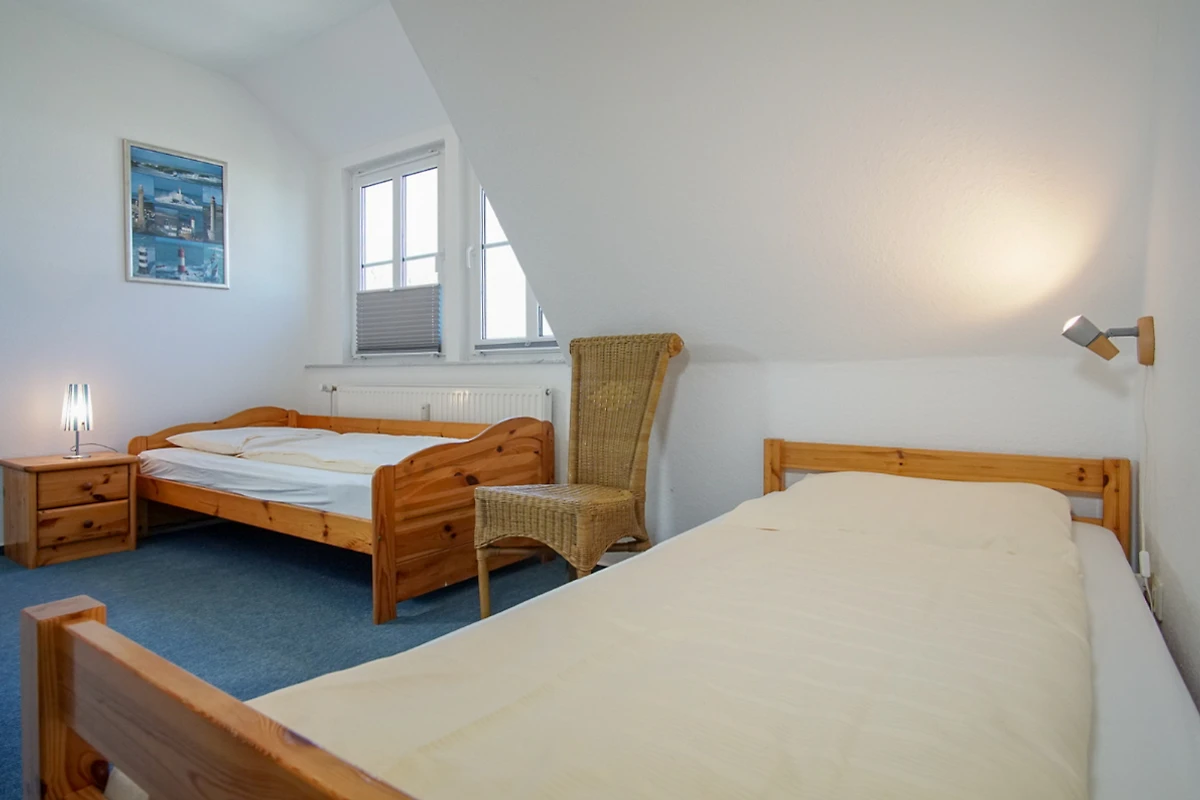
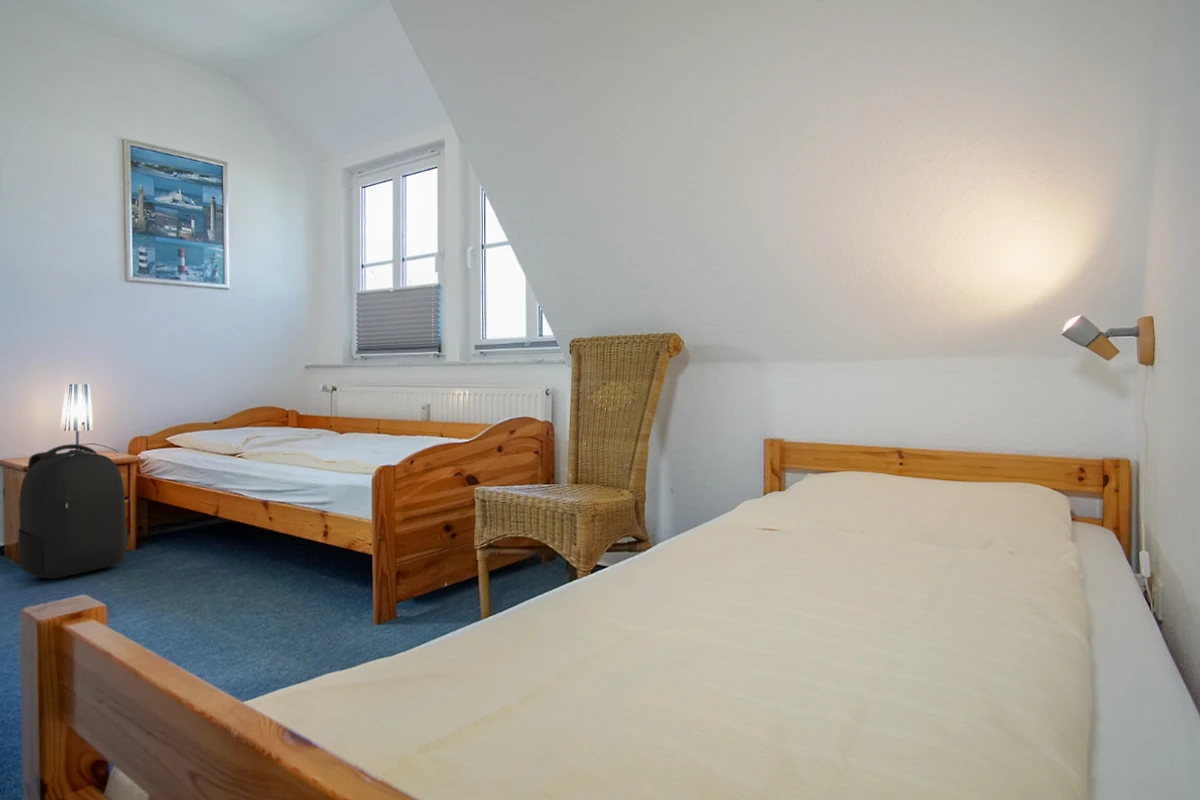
+ backpack (71, 507)
